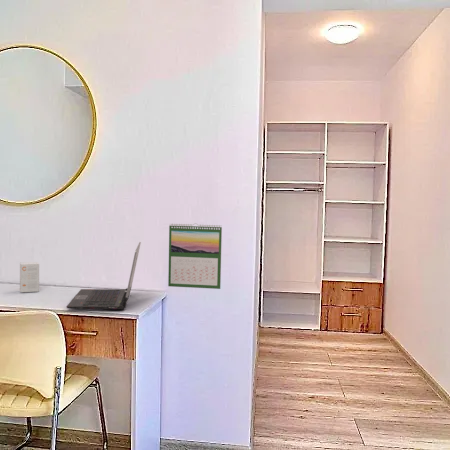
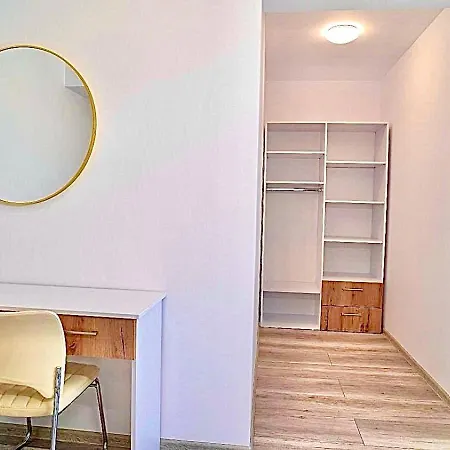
- calendar (194, 255)
- laptop computer (106, 289)
- small box (29, 277)
